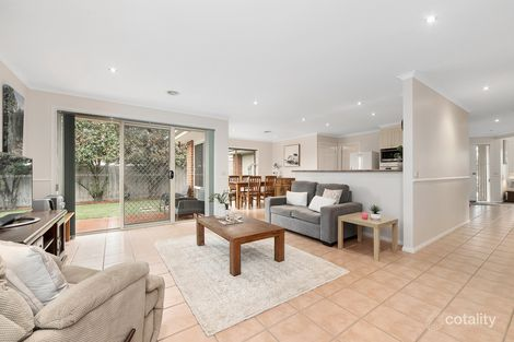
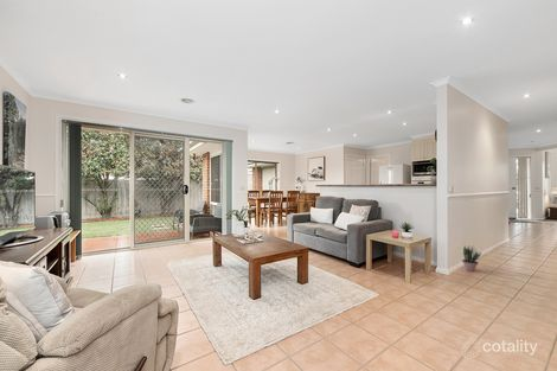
+ potted plant (470, 257)
